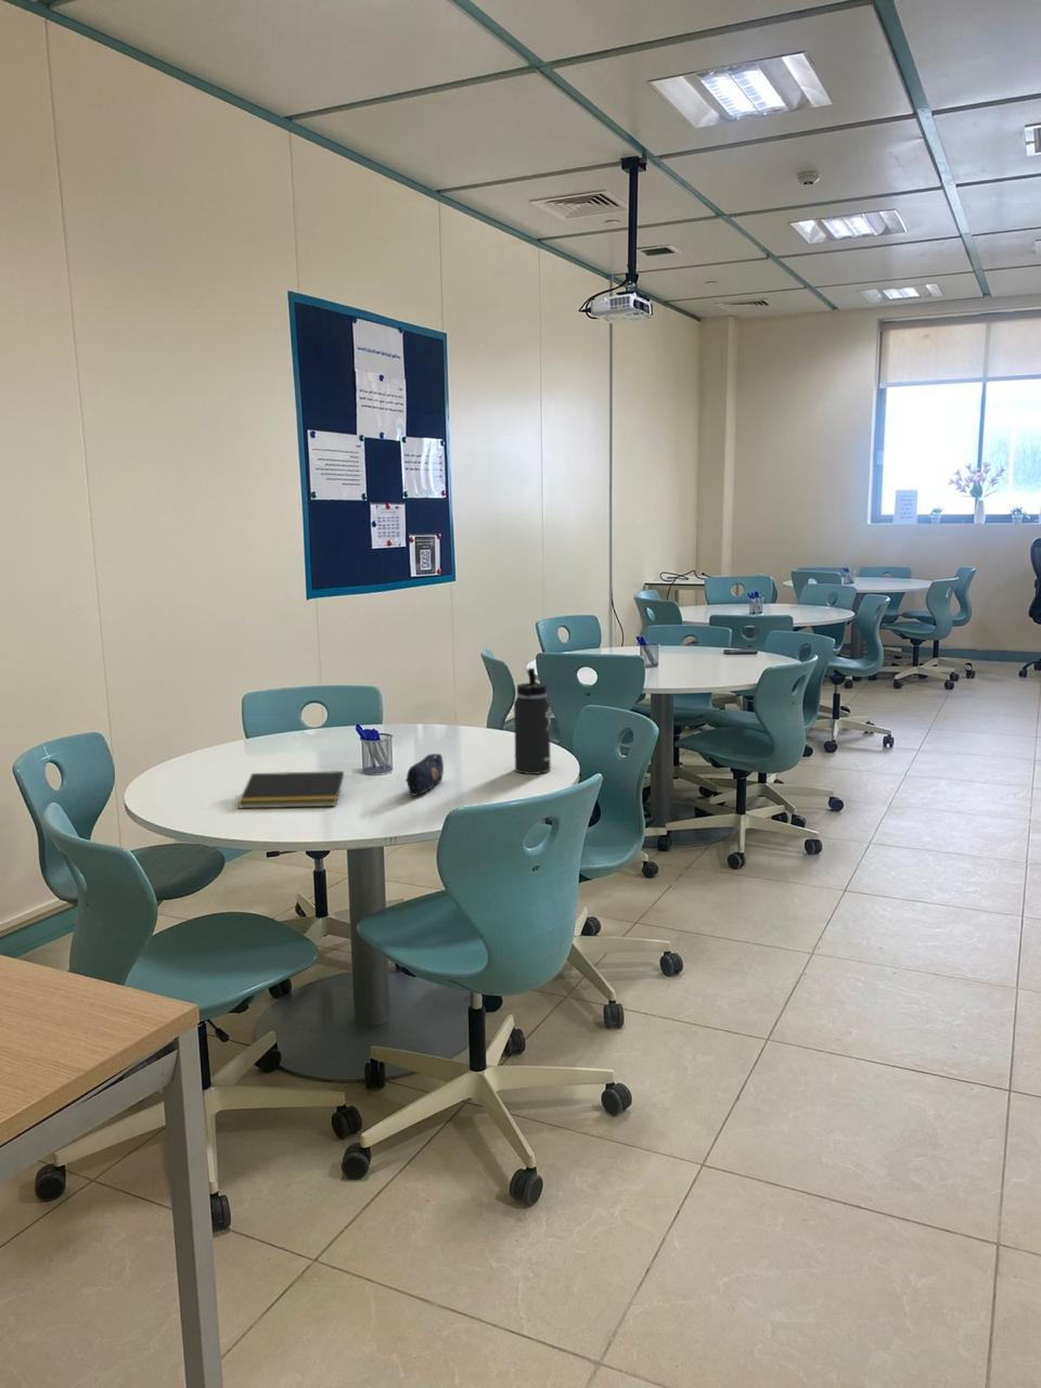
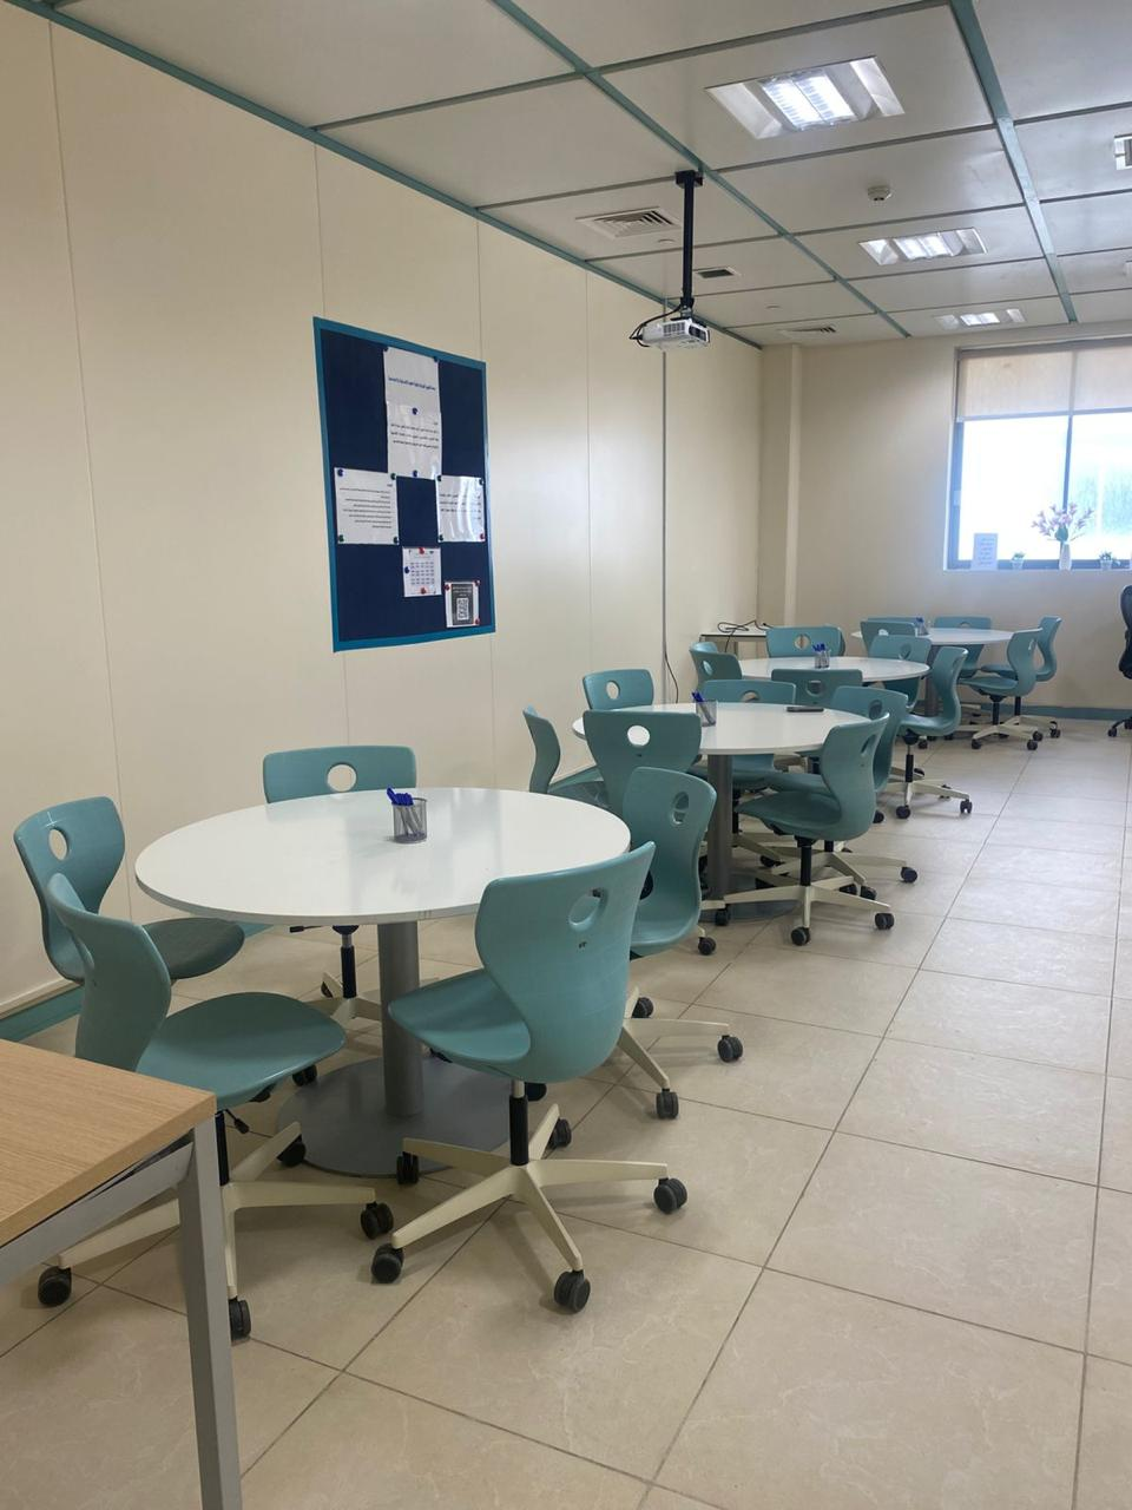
- thermos bottle (530, 720)
- notepad (292, 788)
- pencil case (426, 773)
